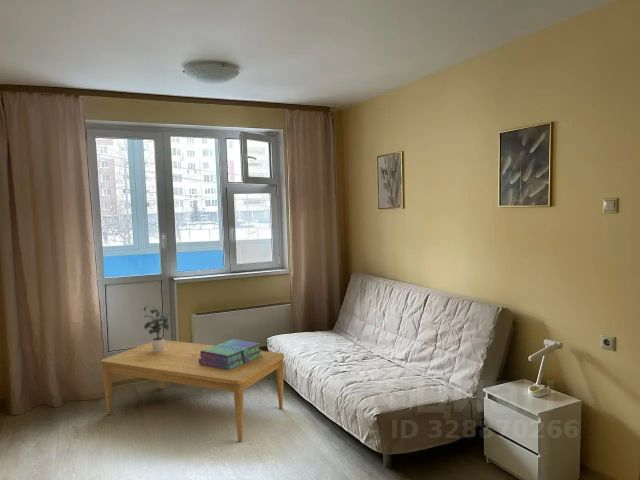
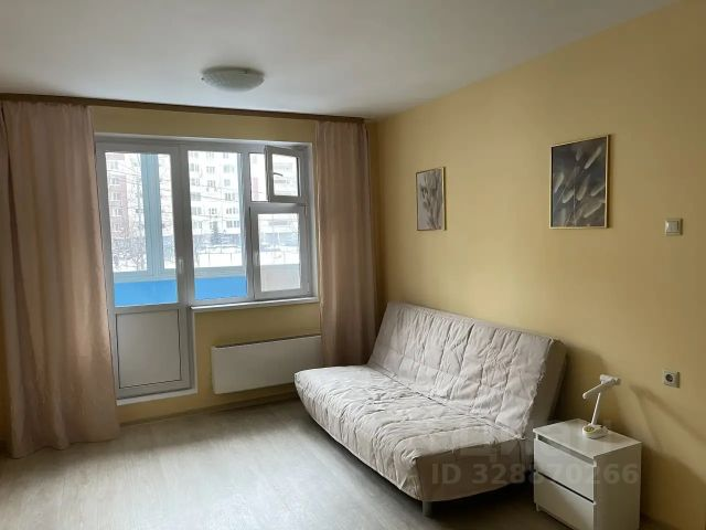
- potted plant (159, 328)
- stack of books (230, 353)
- coffee table (194, 384)
